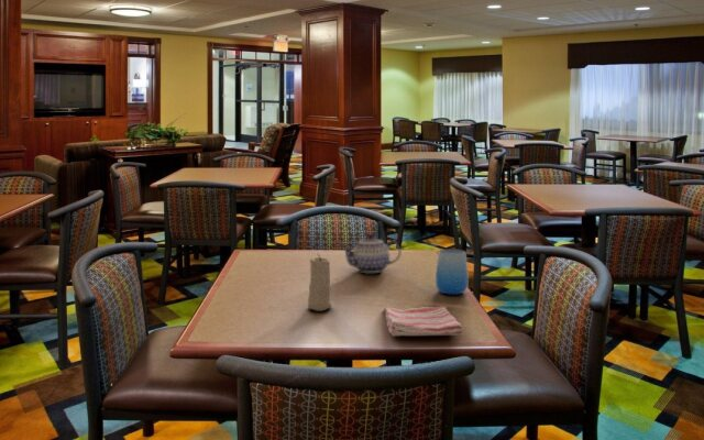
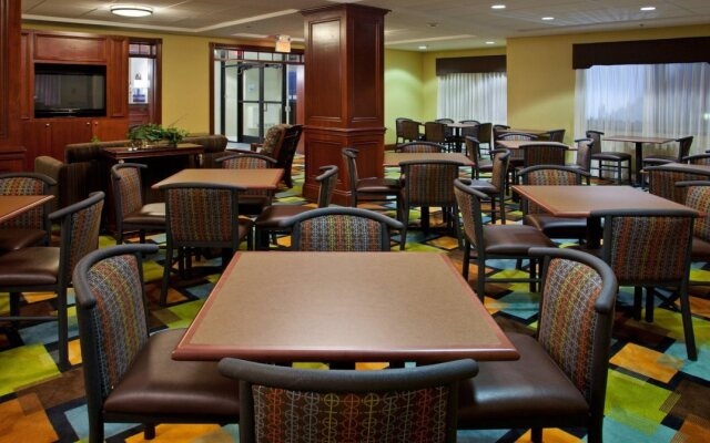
- dish towel (420, 318)
- teapot (371, 252)
- candle (319, 280)
- cup (451, 271)
